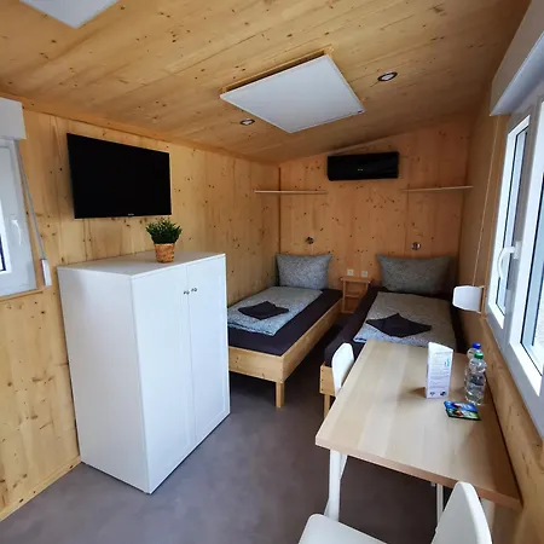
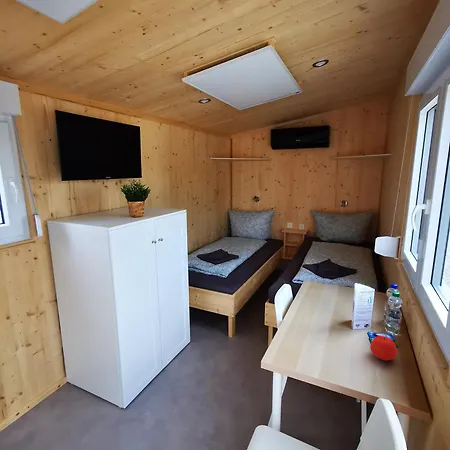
+ apple (383, 347)
